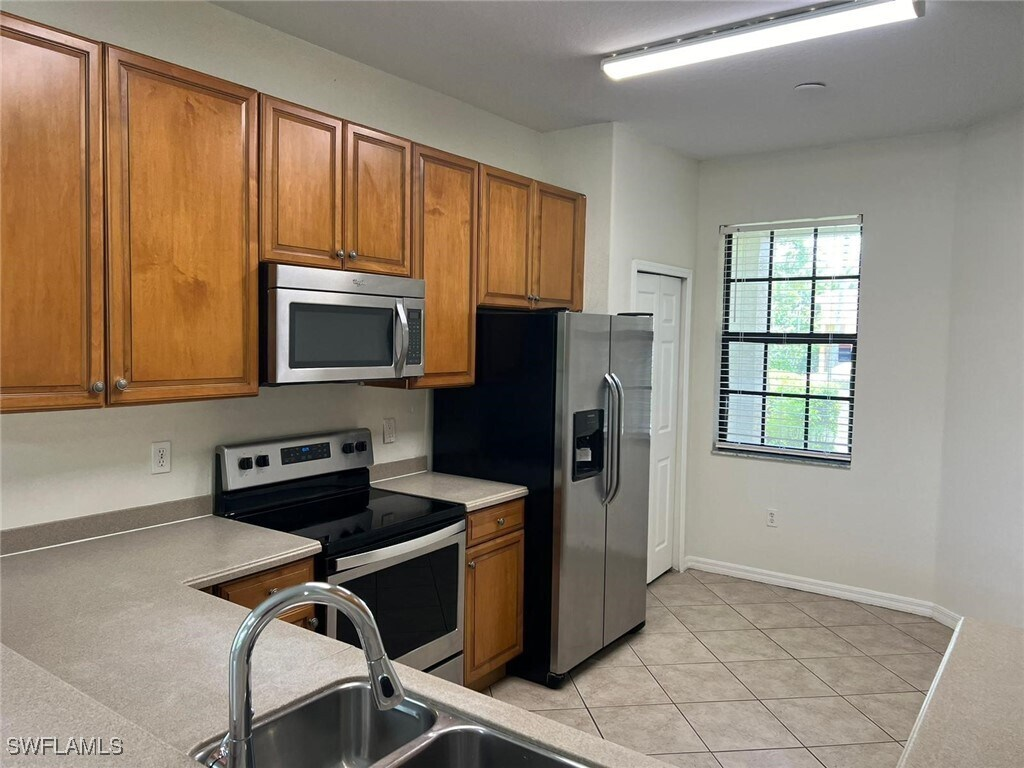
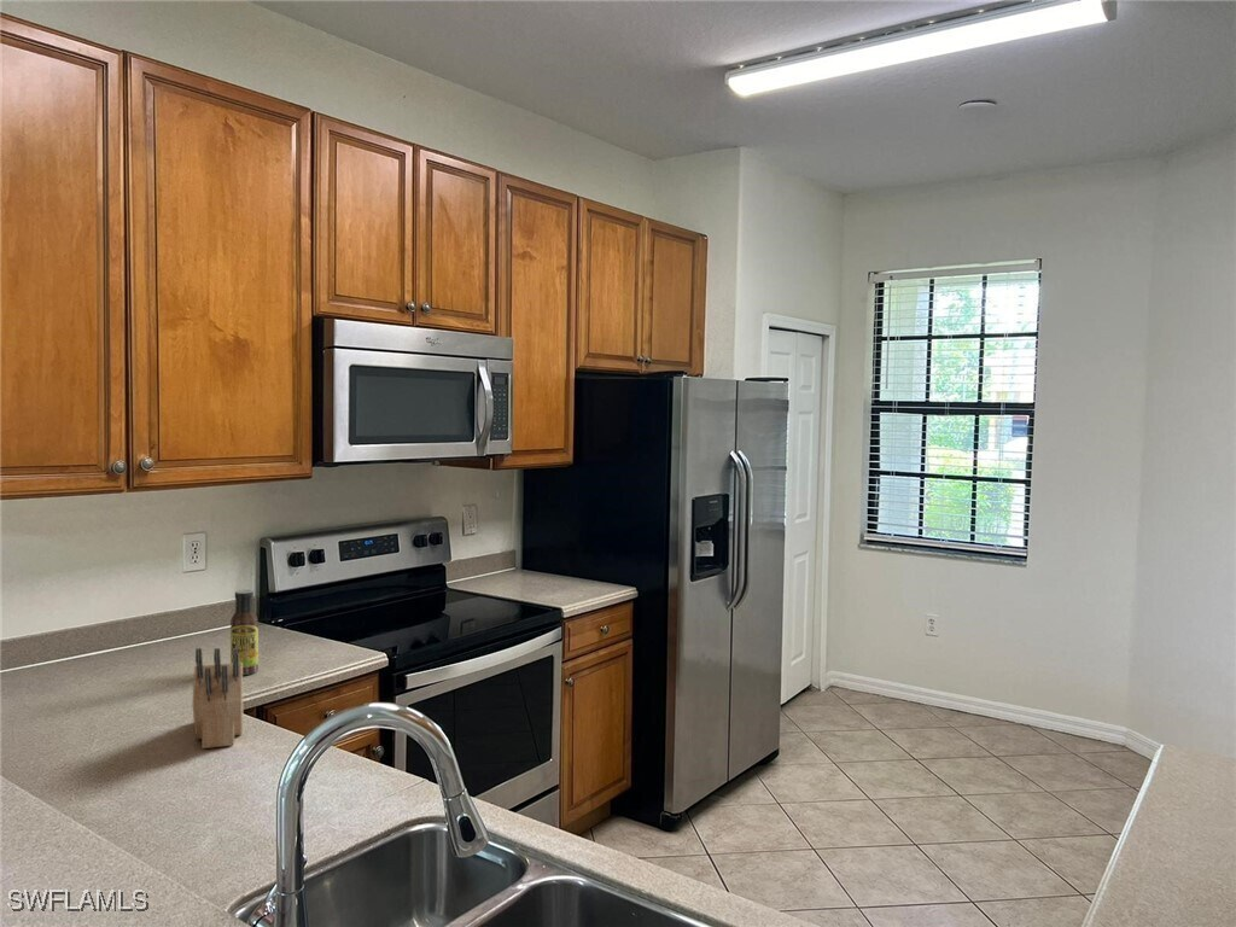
+ knife block (218, 686)
+ sauce bottle (244, 631)
